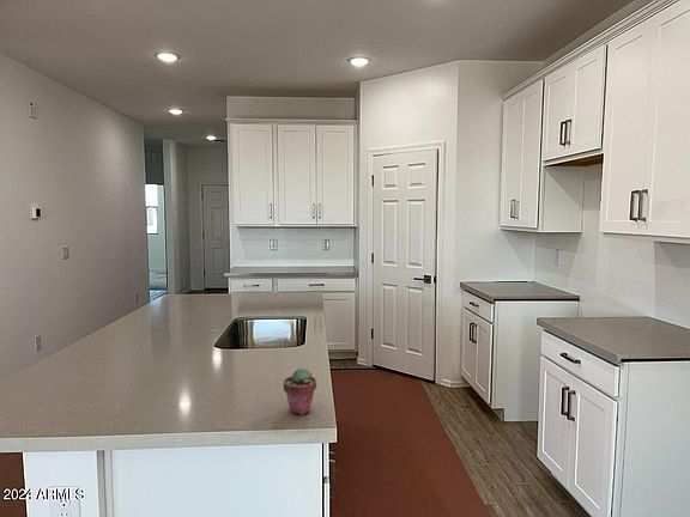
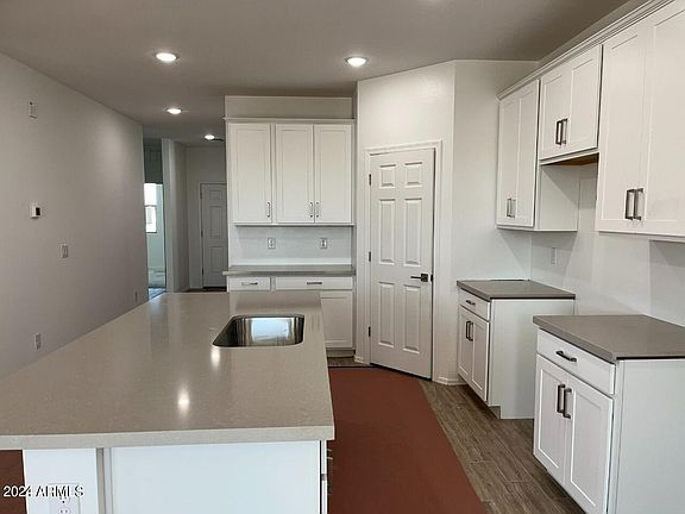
- potted succulent (299, 389)
